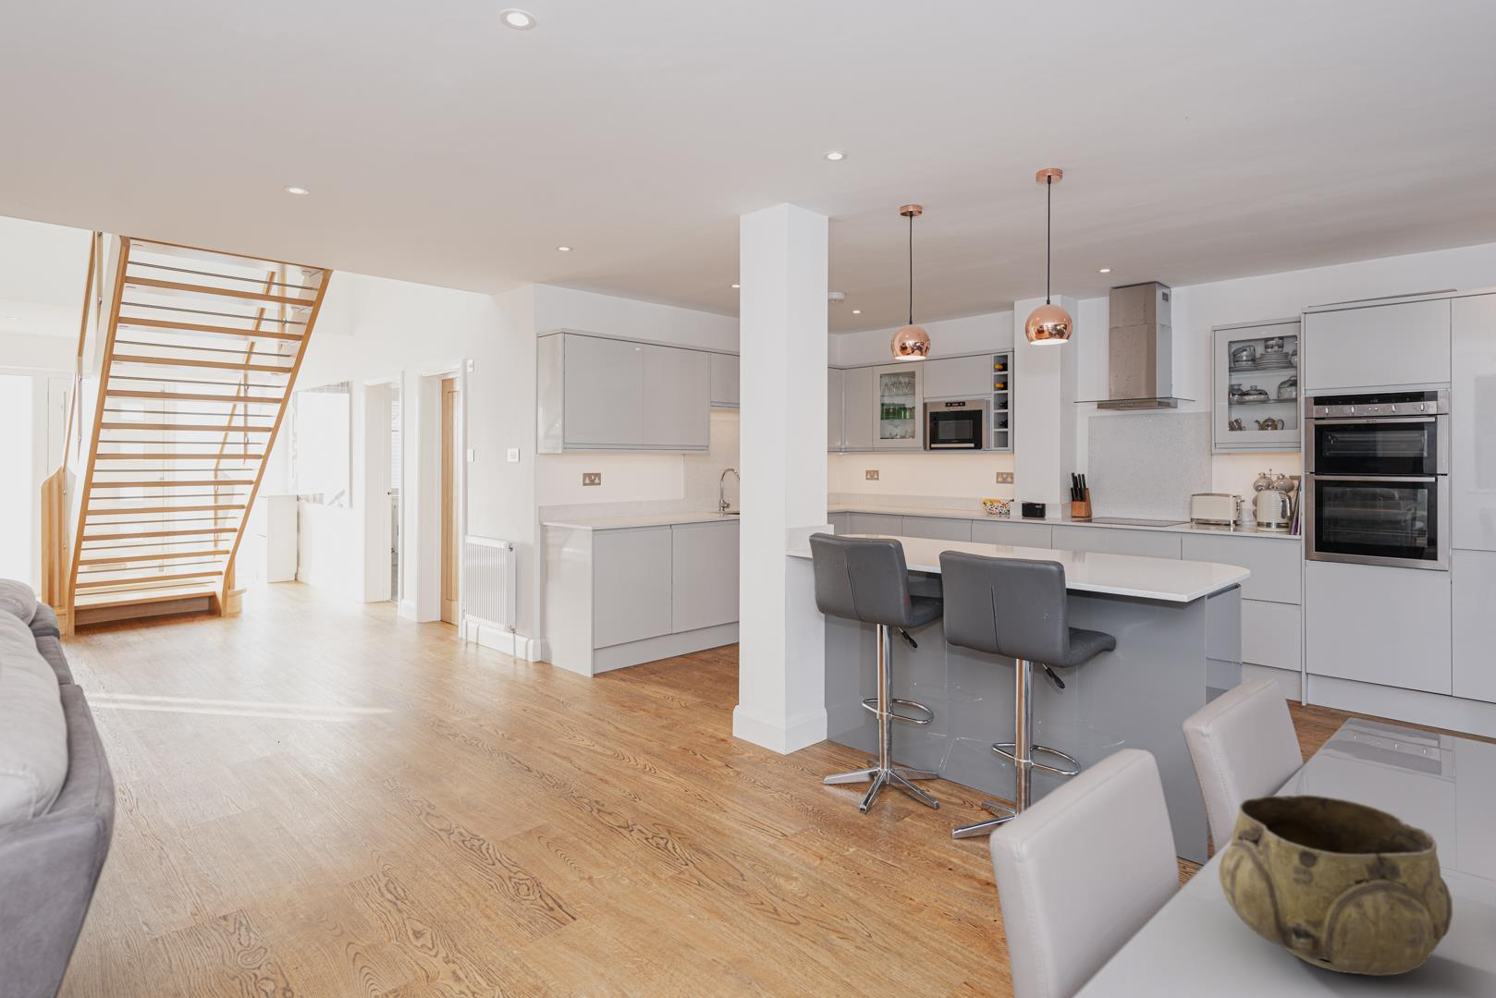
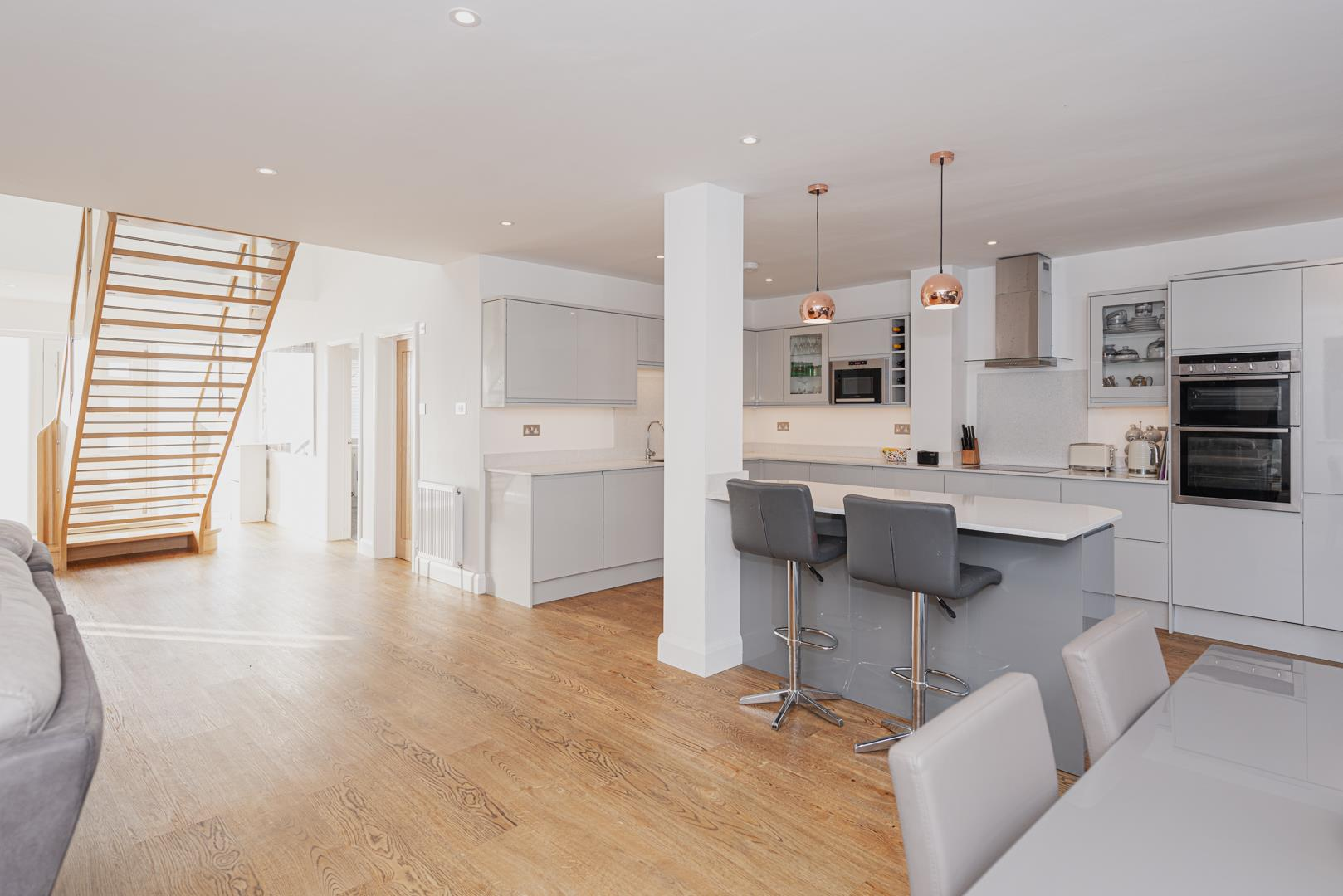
- decorative bowl (1330, 886)
